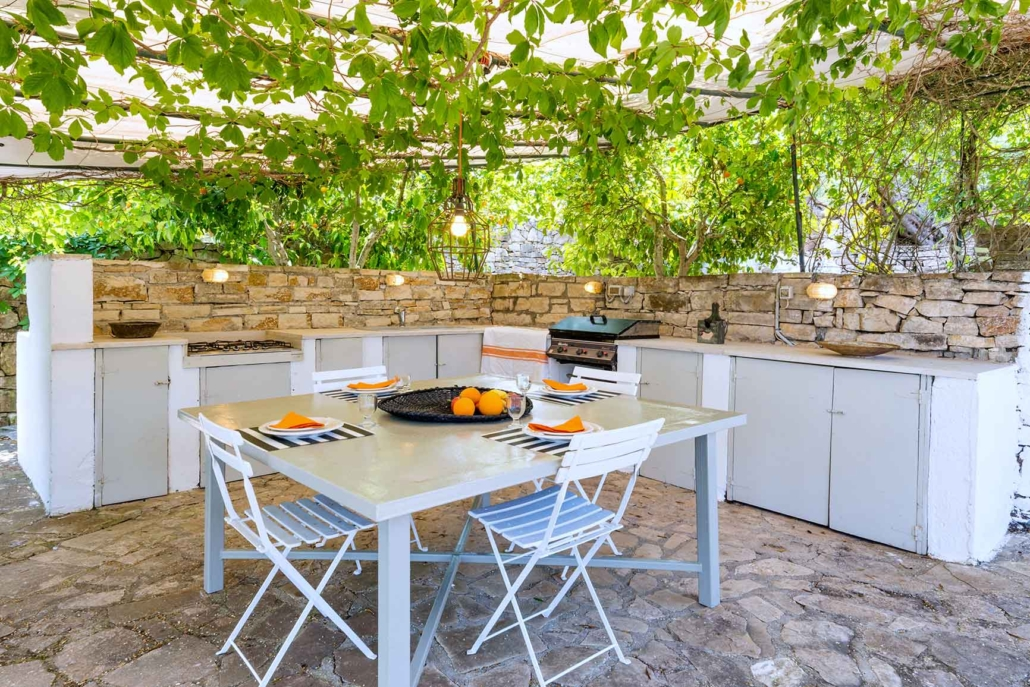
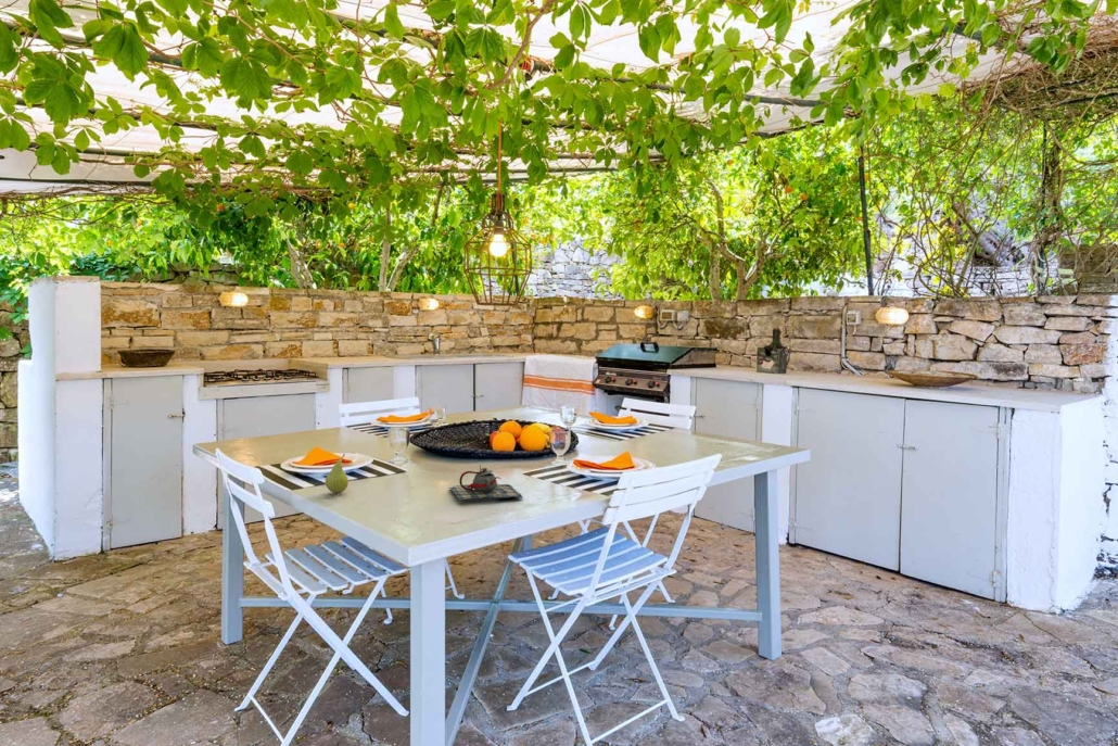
+ fruit (338, 473)
+ teapot (484, 480)
